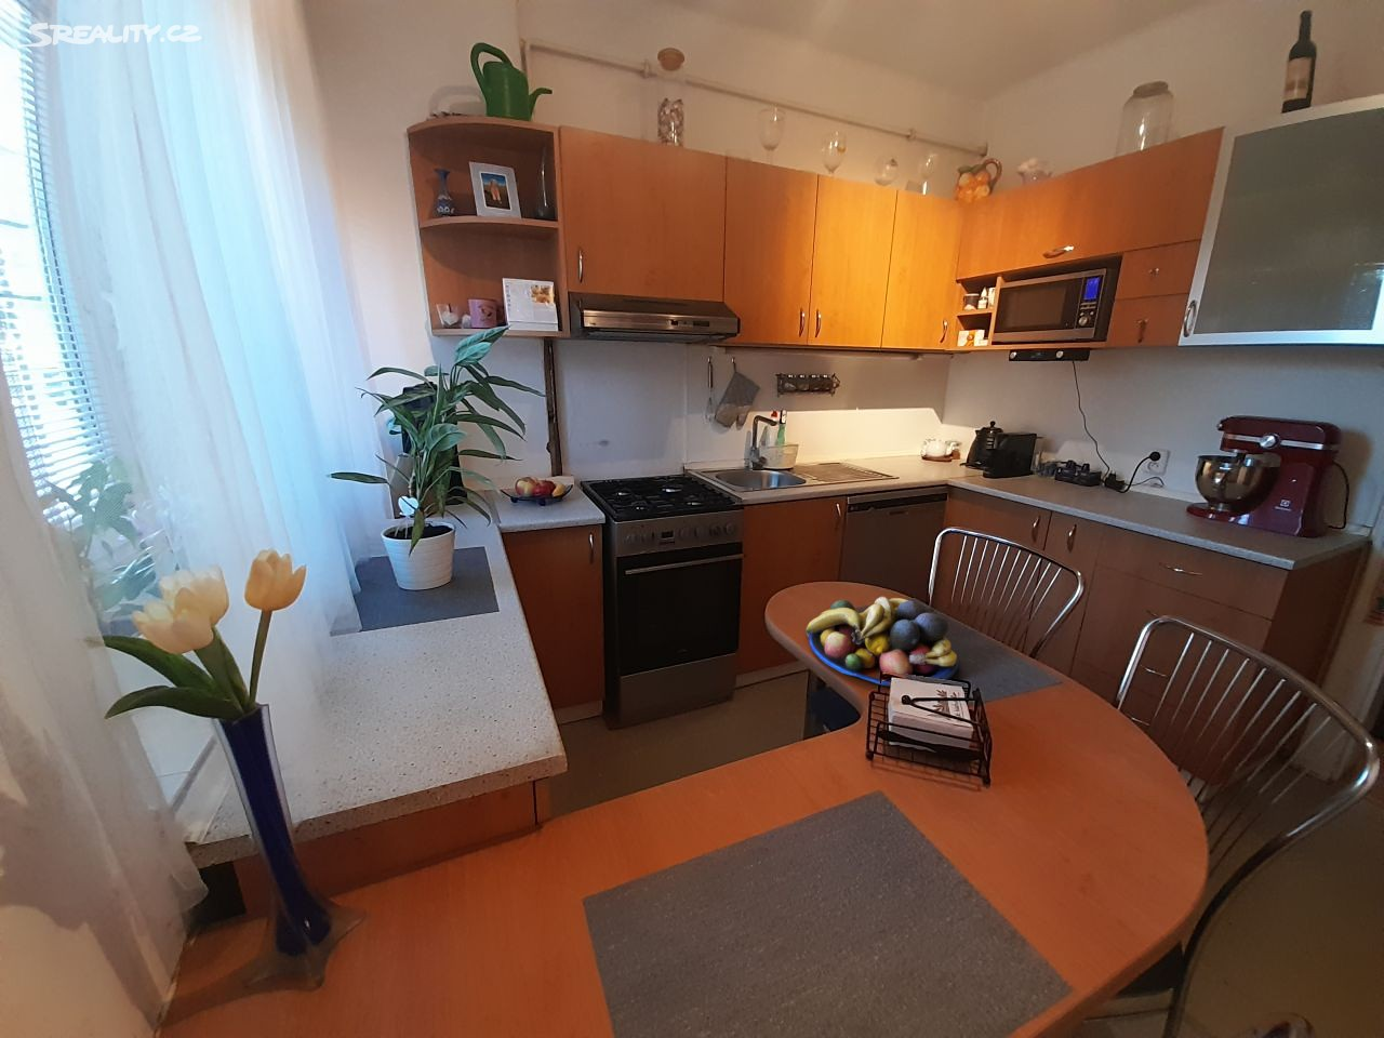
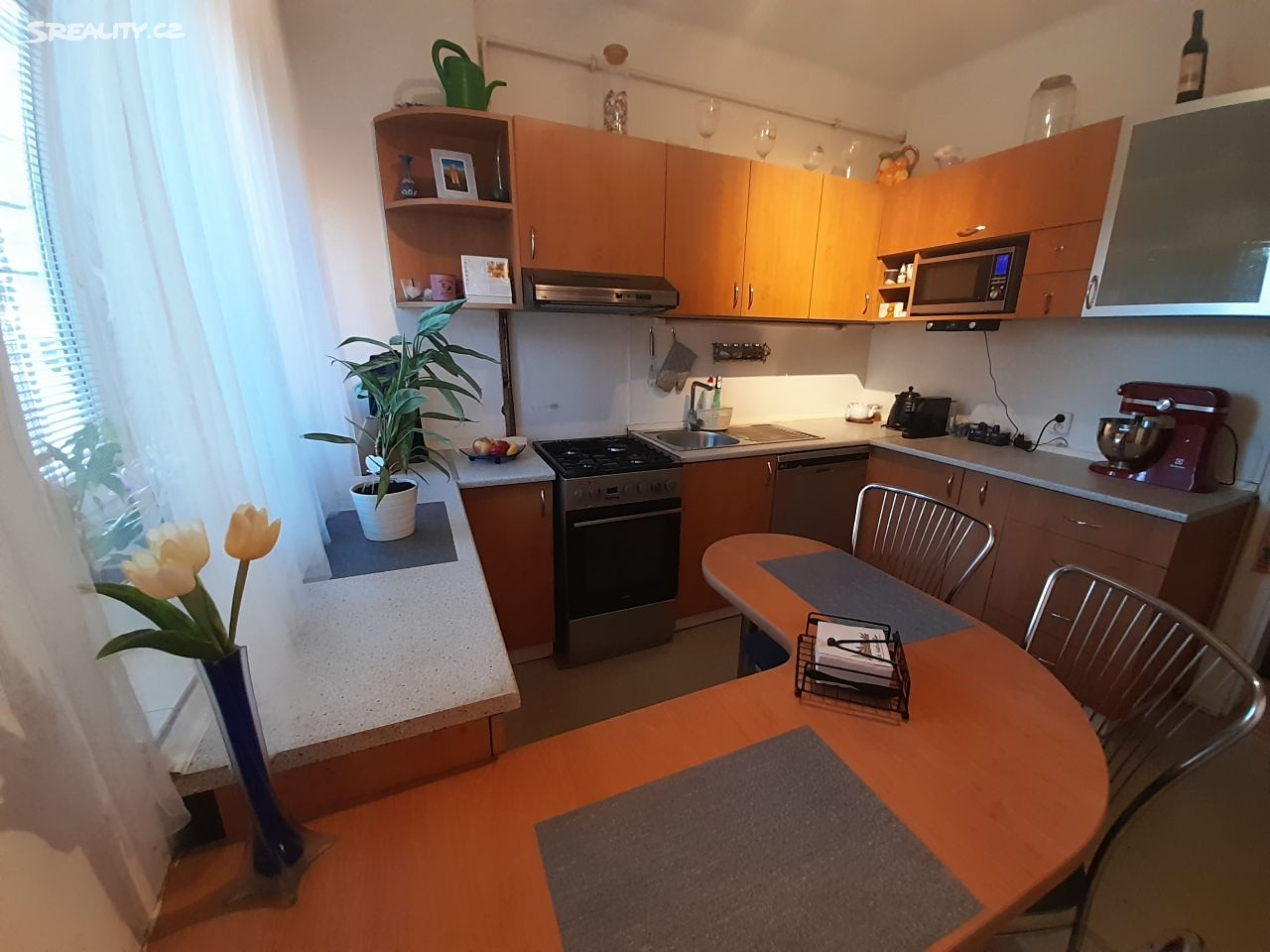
- fruit bowl (882, 626)
